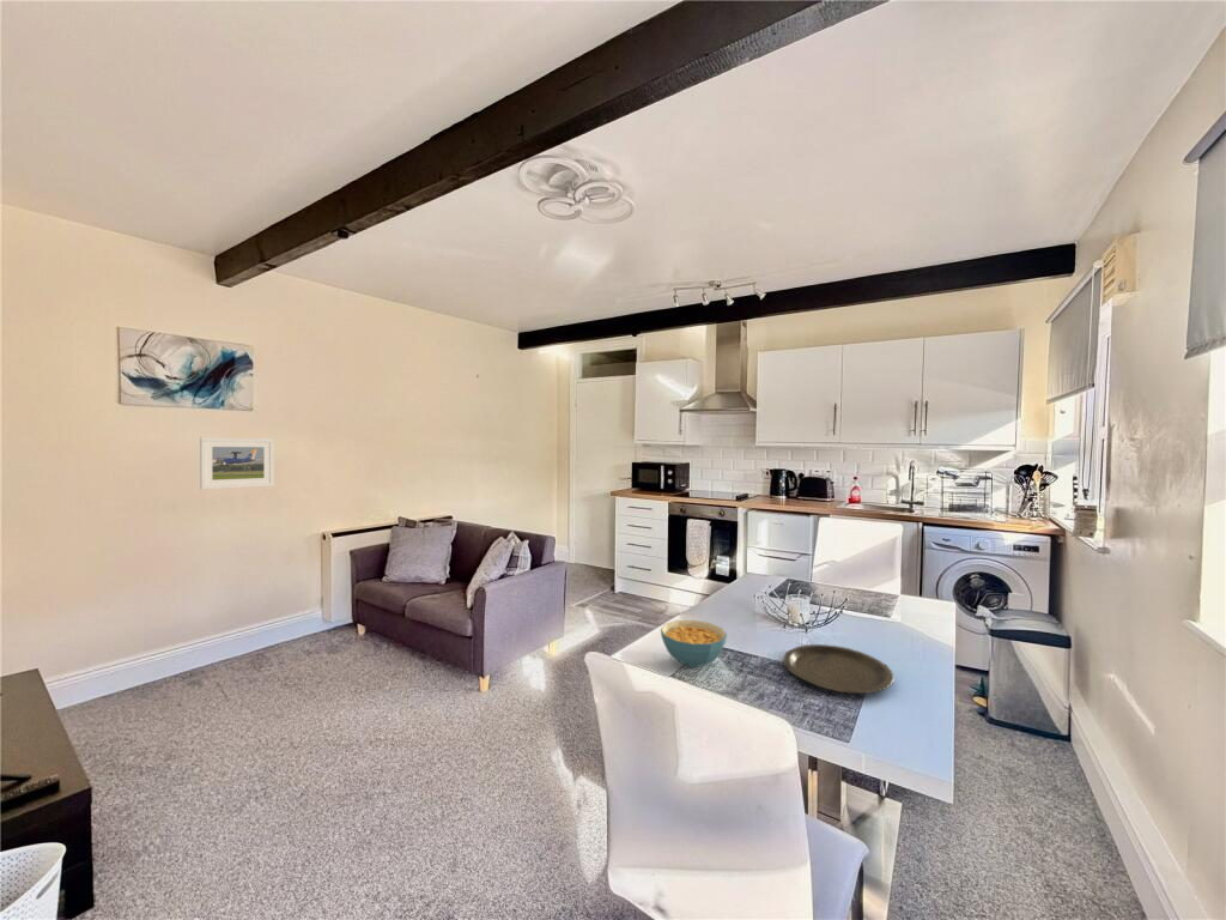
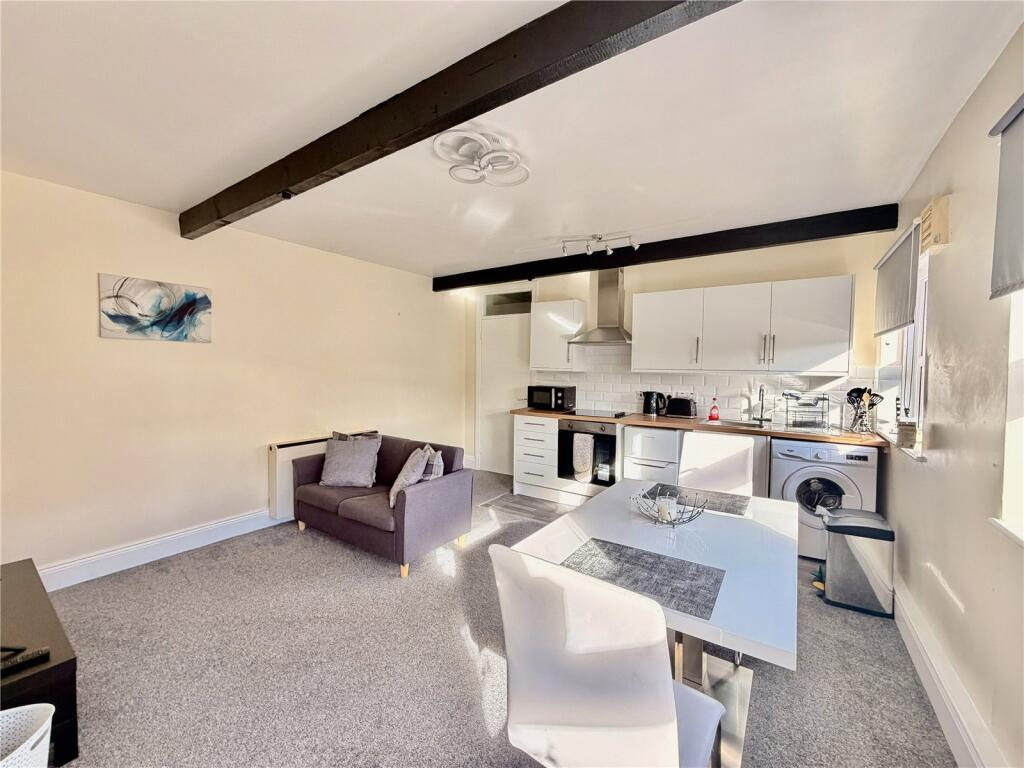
- cereal bowl (692, 647)
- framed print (238, 462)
- plate (836, 667)
